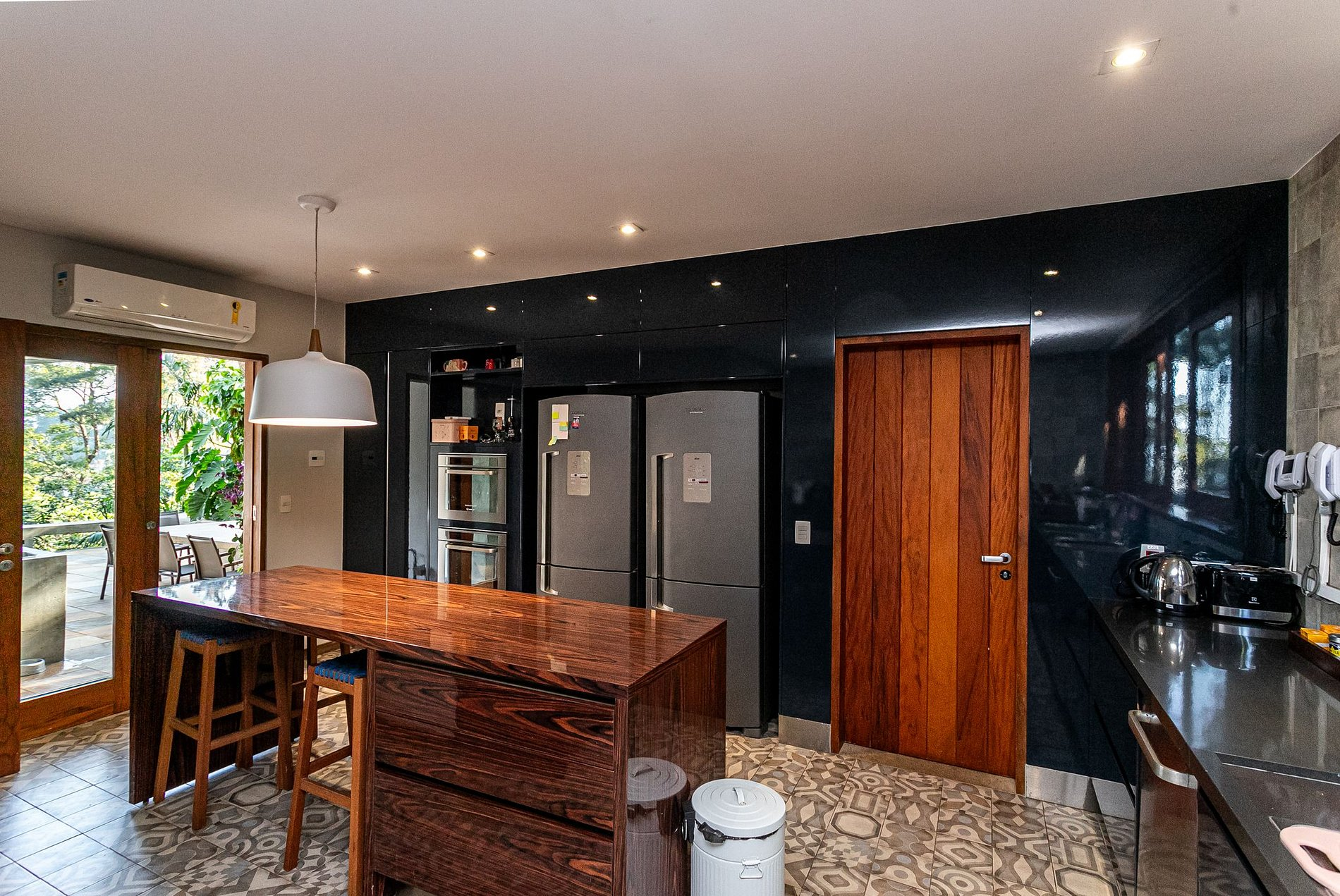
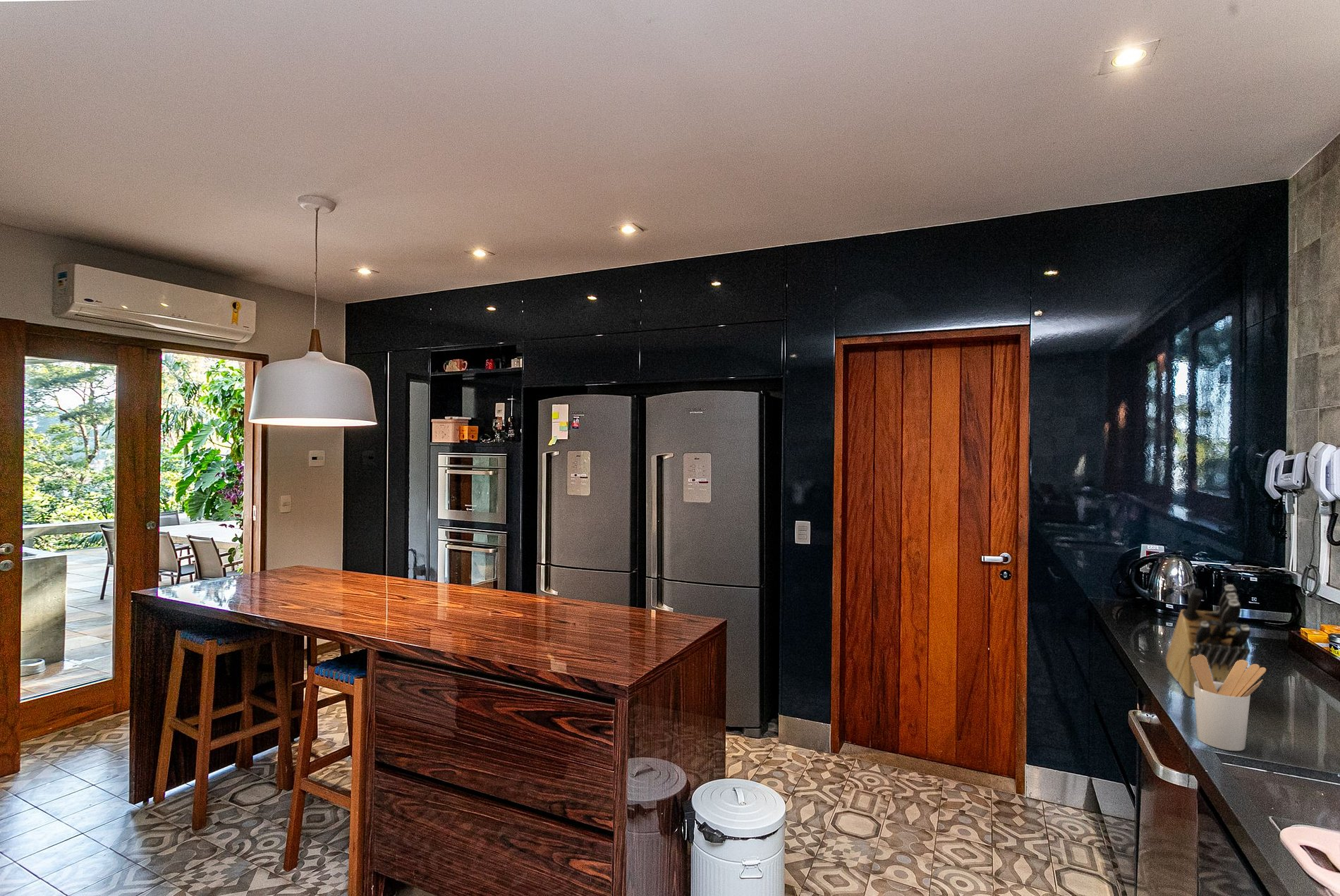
+ utensil holder (1230, 701)
+ knife block (1205, 633)
